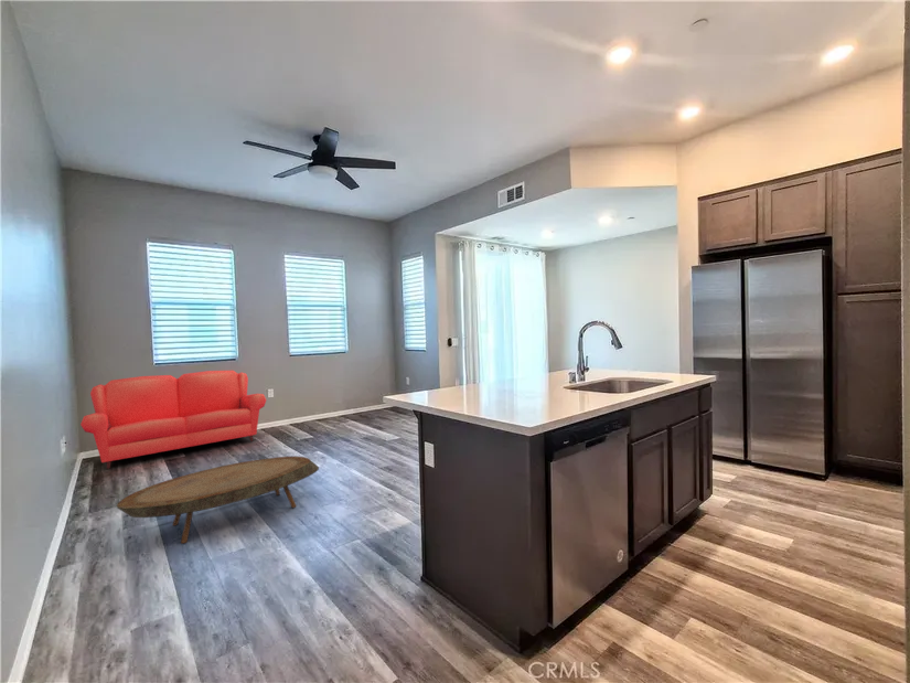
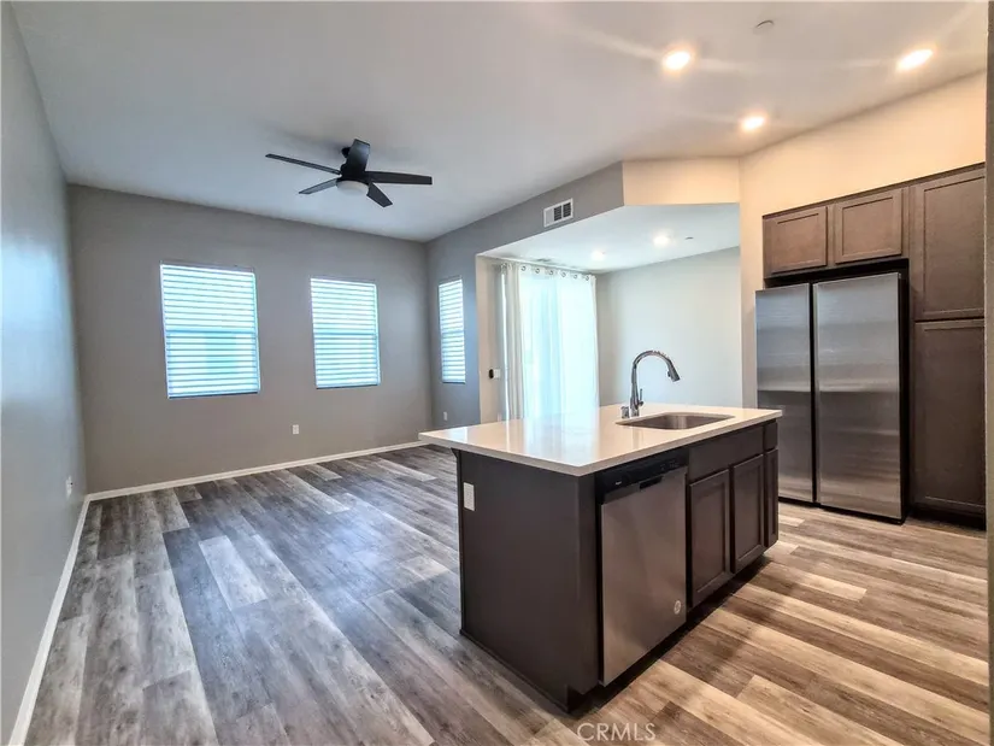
- sofa (181, 410)
- coffee table (231, 497)
